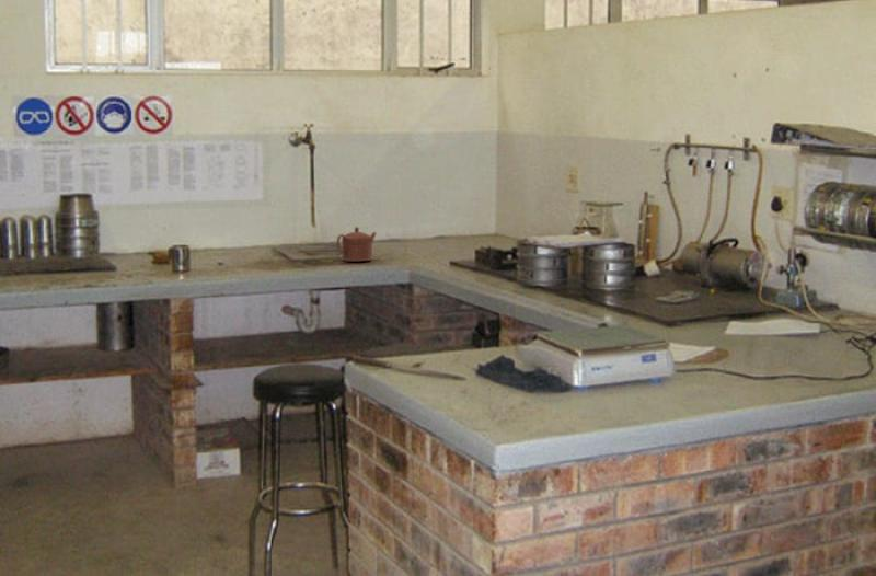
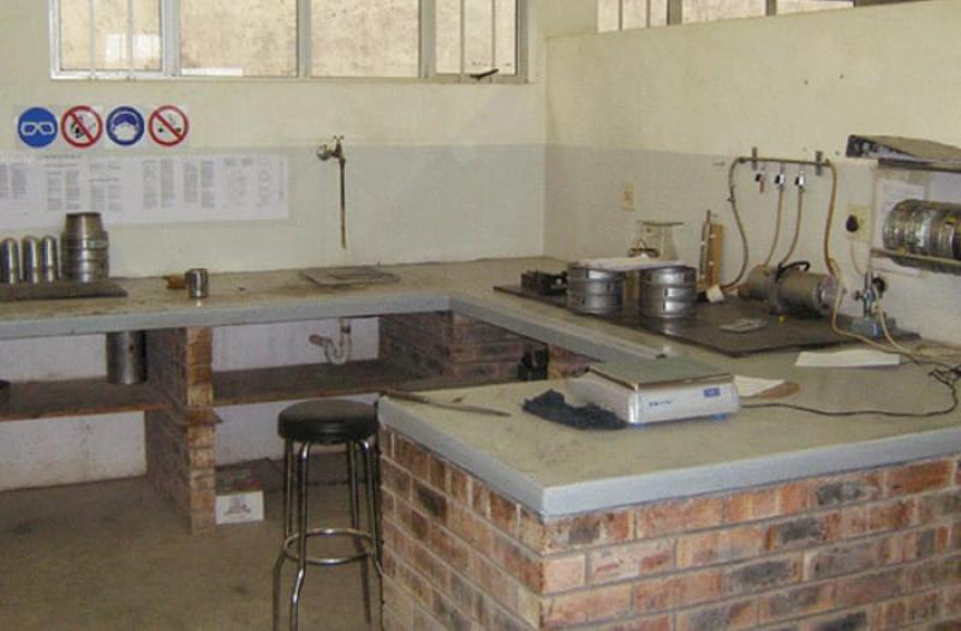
- teapot (357, 243)
